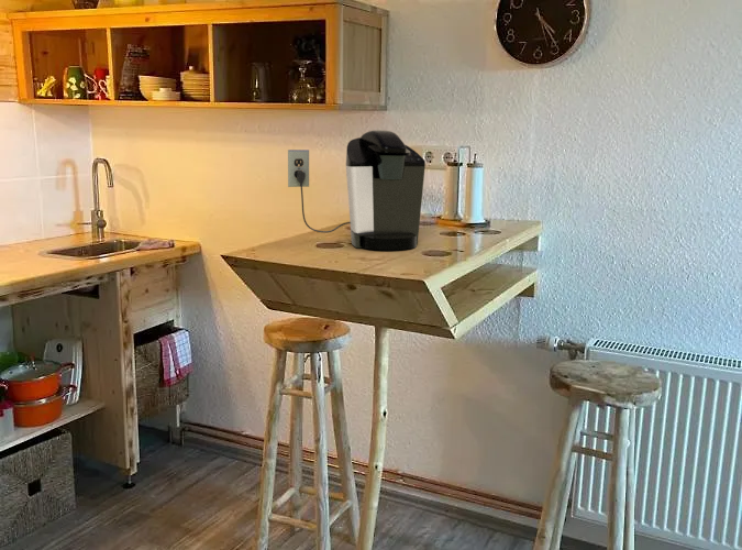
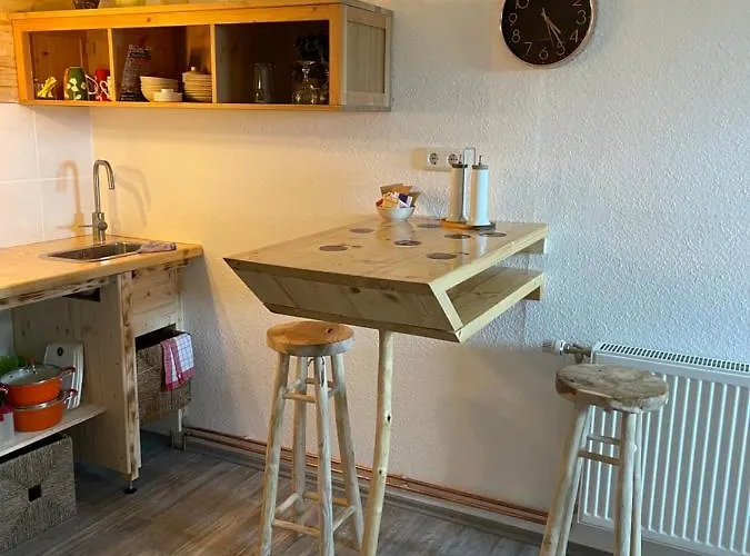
- coffee maker (362, 188)
